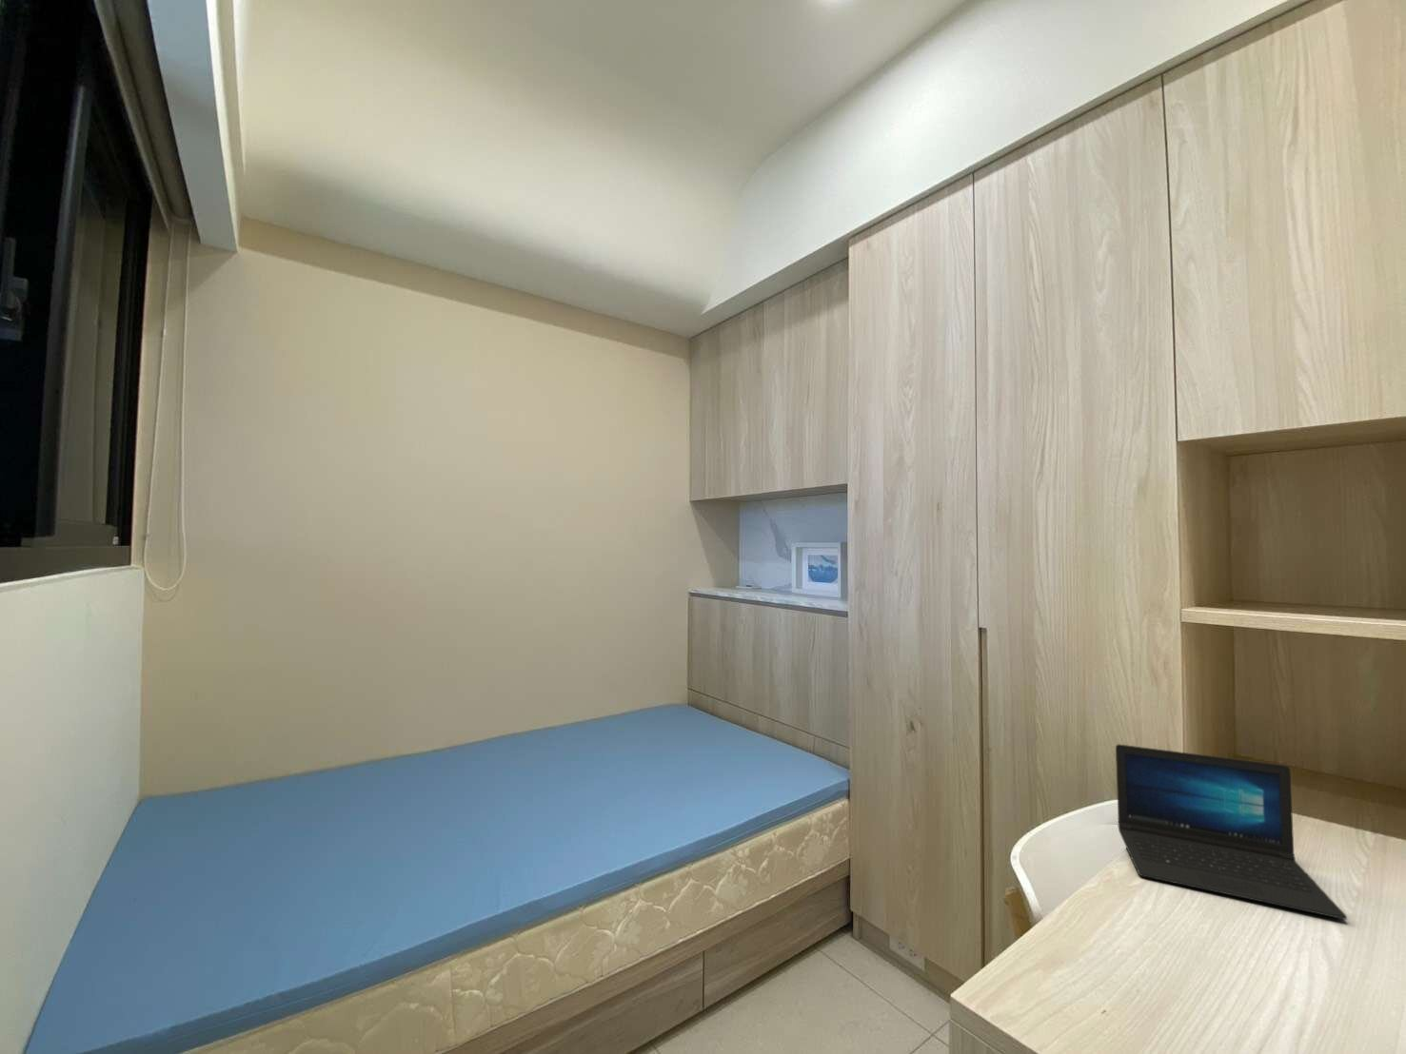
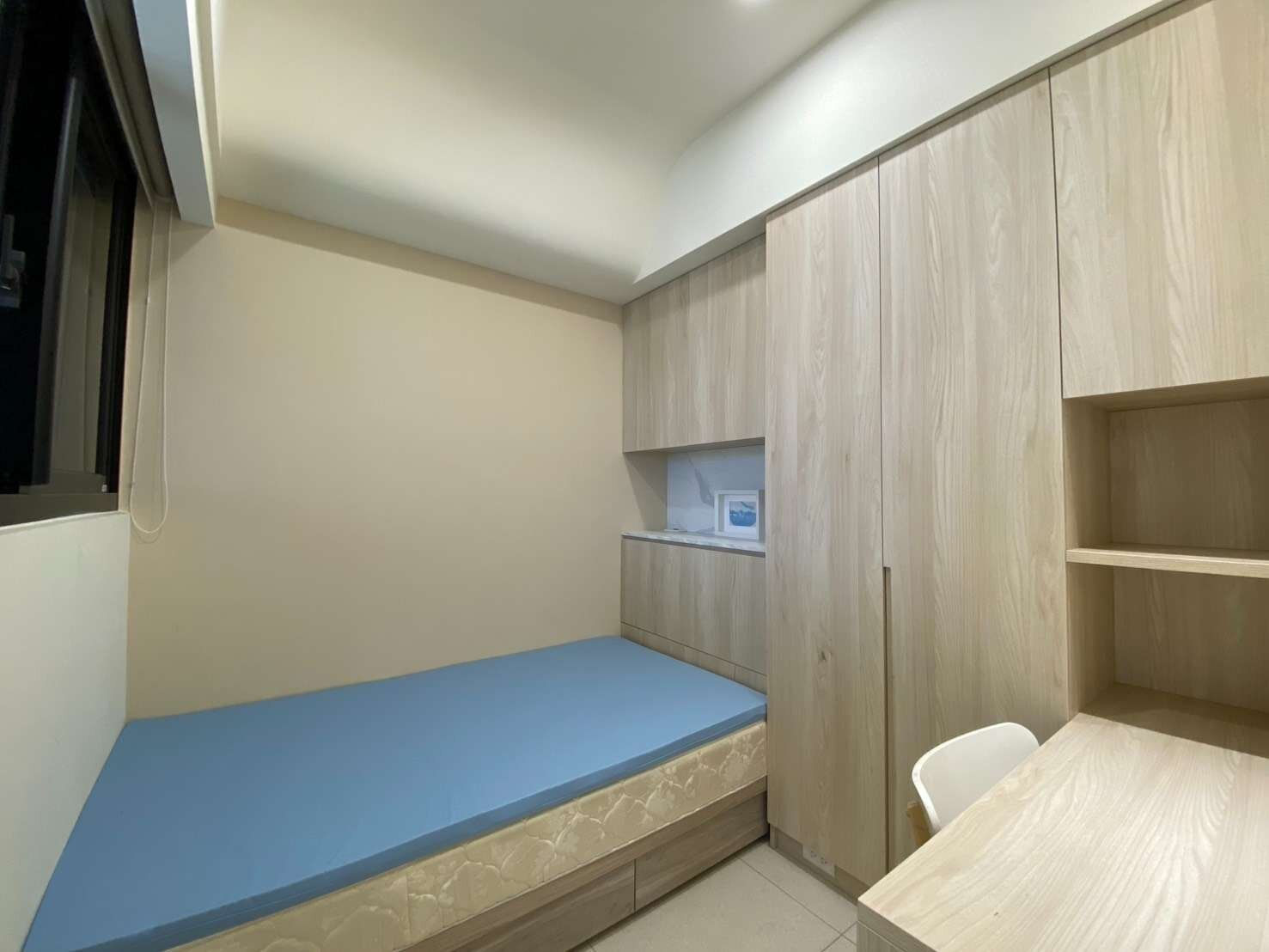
- laptop (1214, 819)
